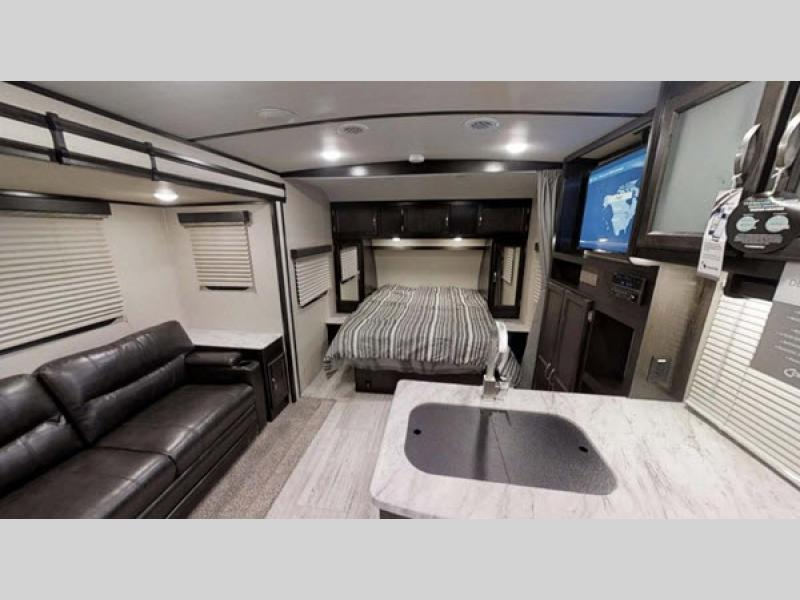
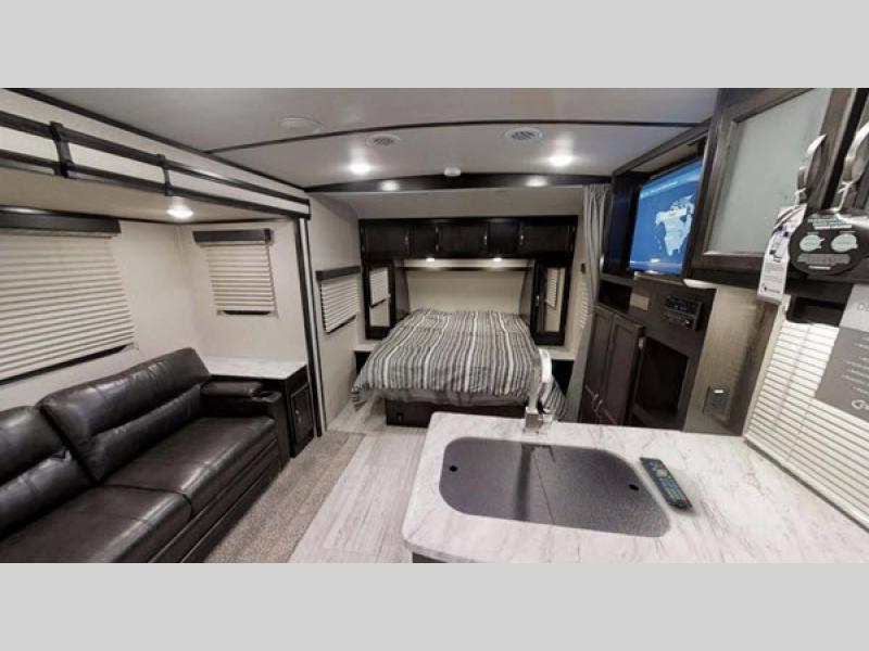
+ remote control (663, 478)
